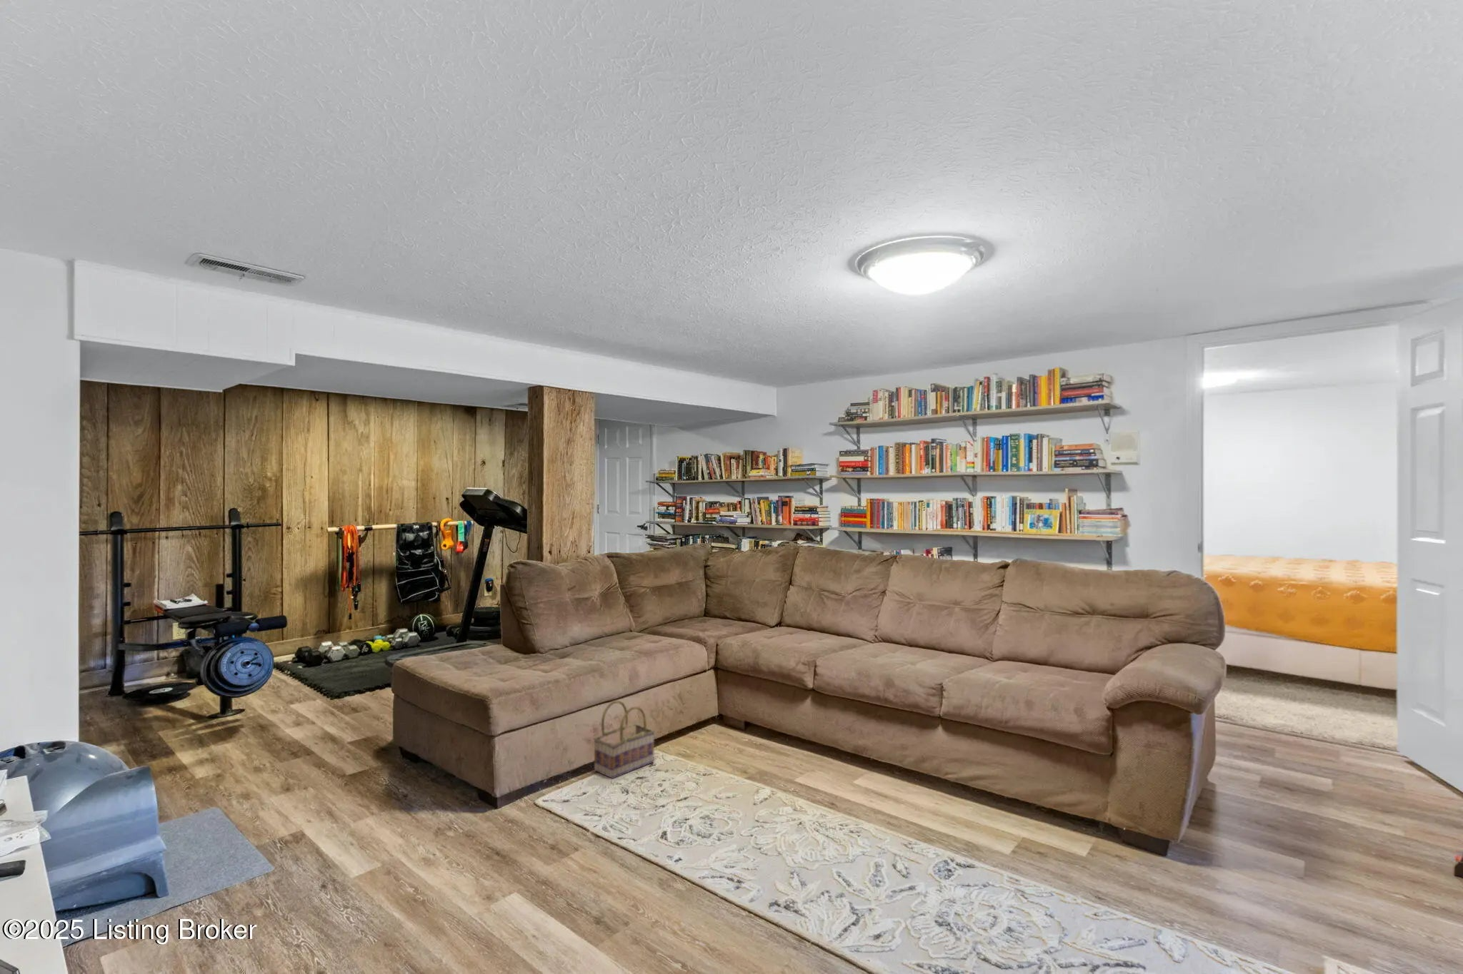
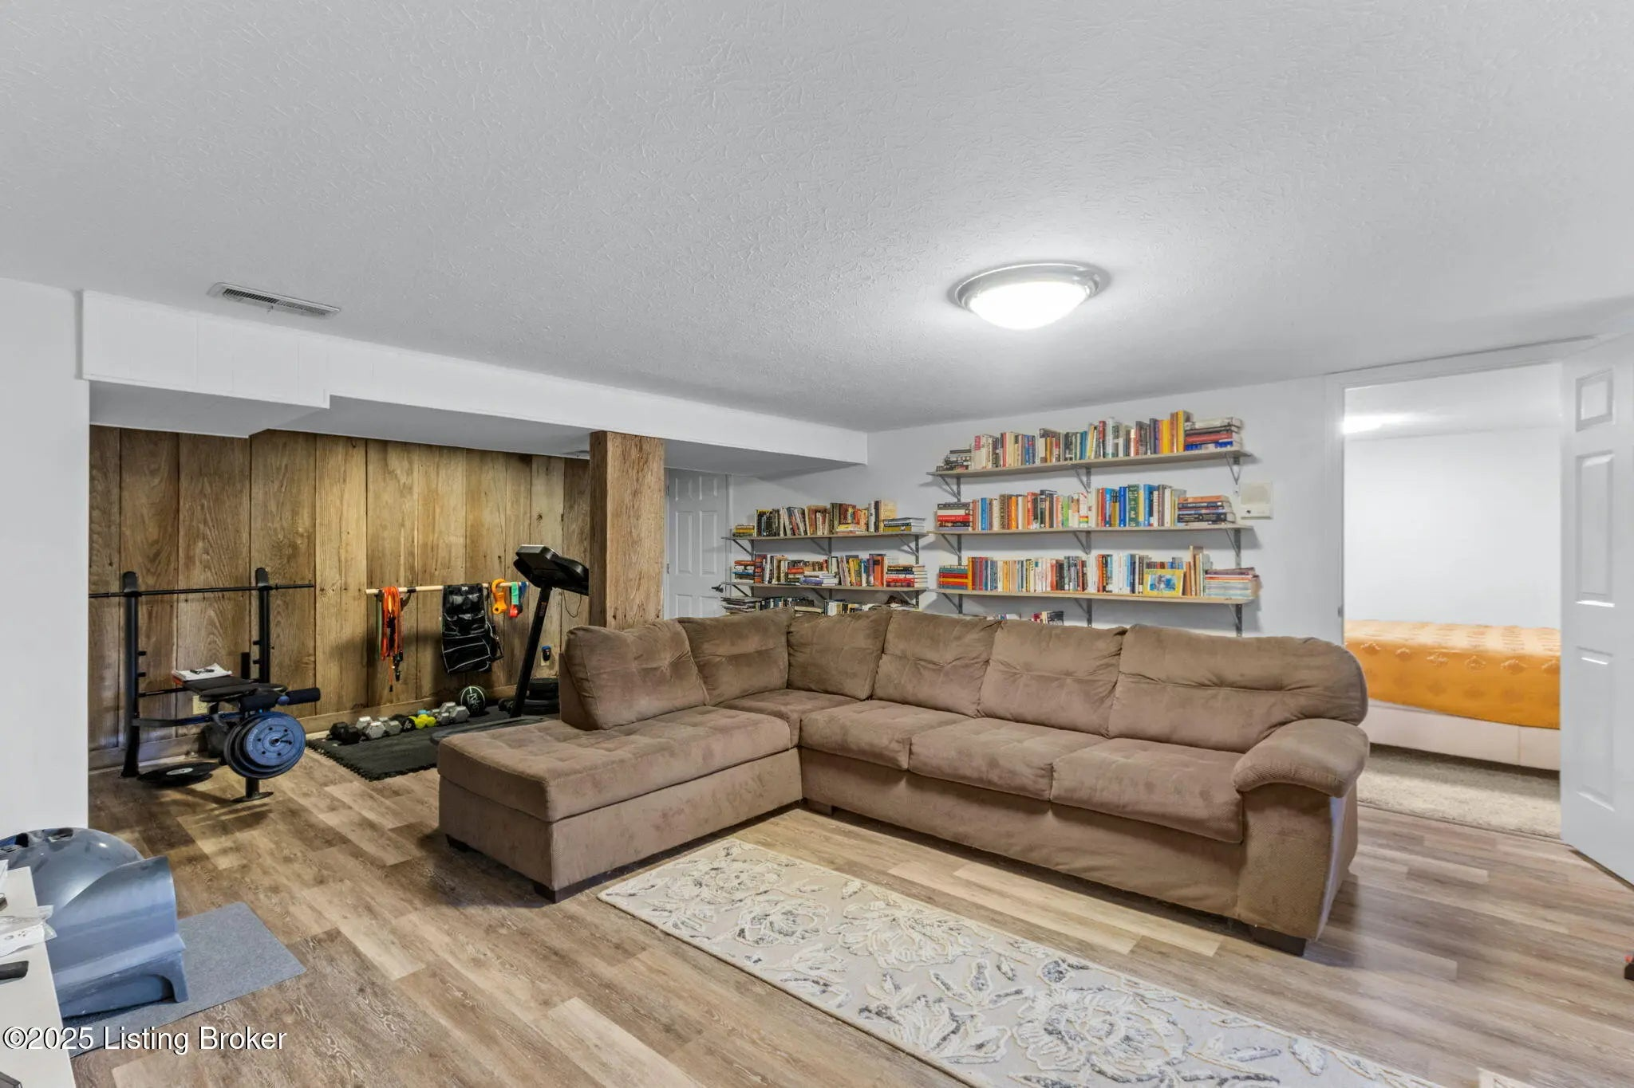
- basket (622, 734)
